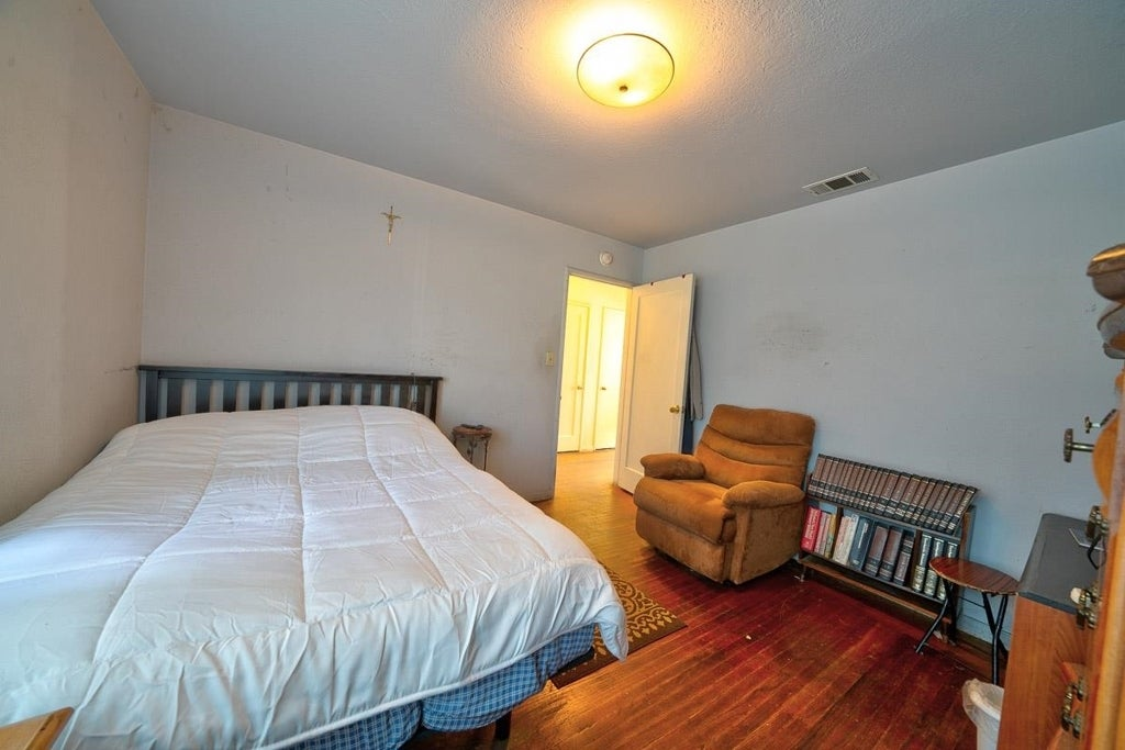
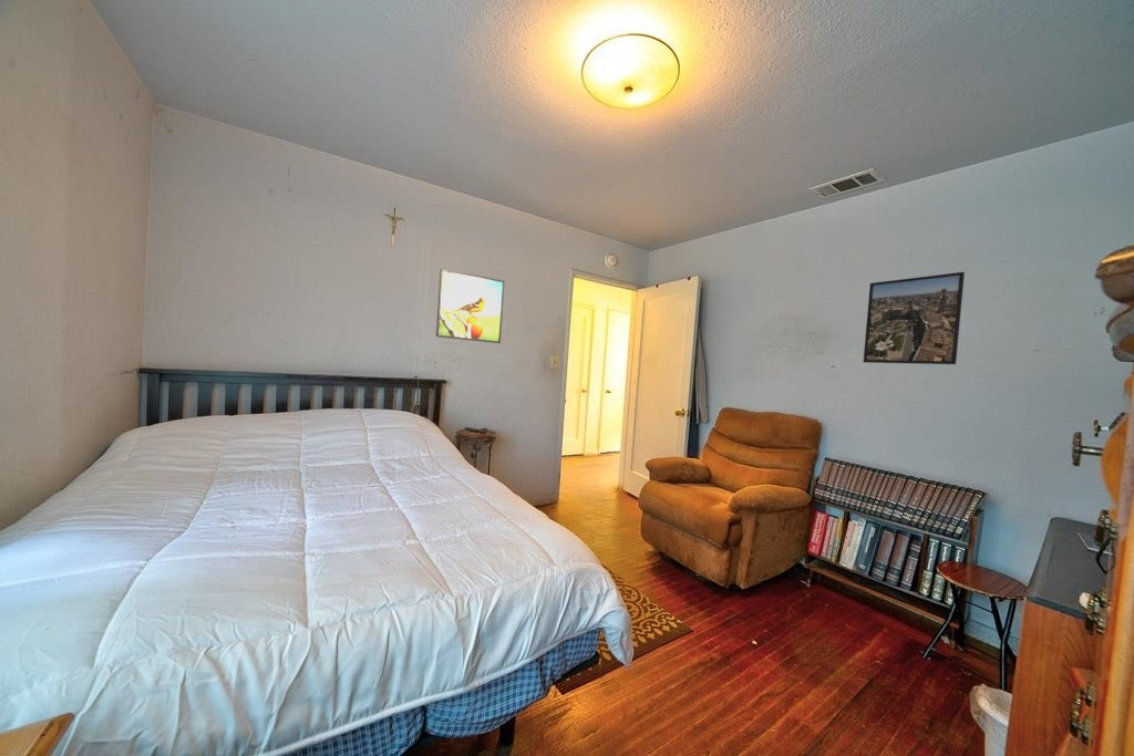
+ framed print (909, 320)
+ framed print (471, 307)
